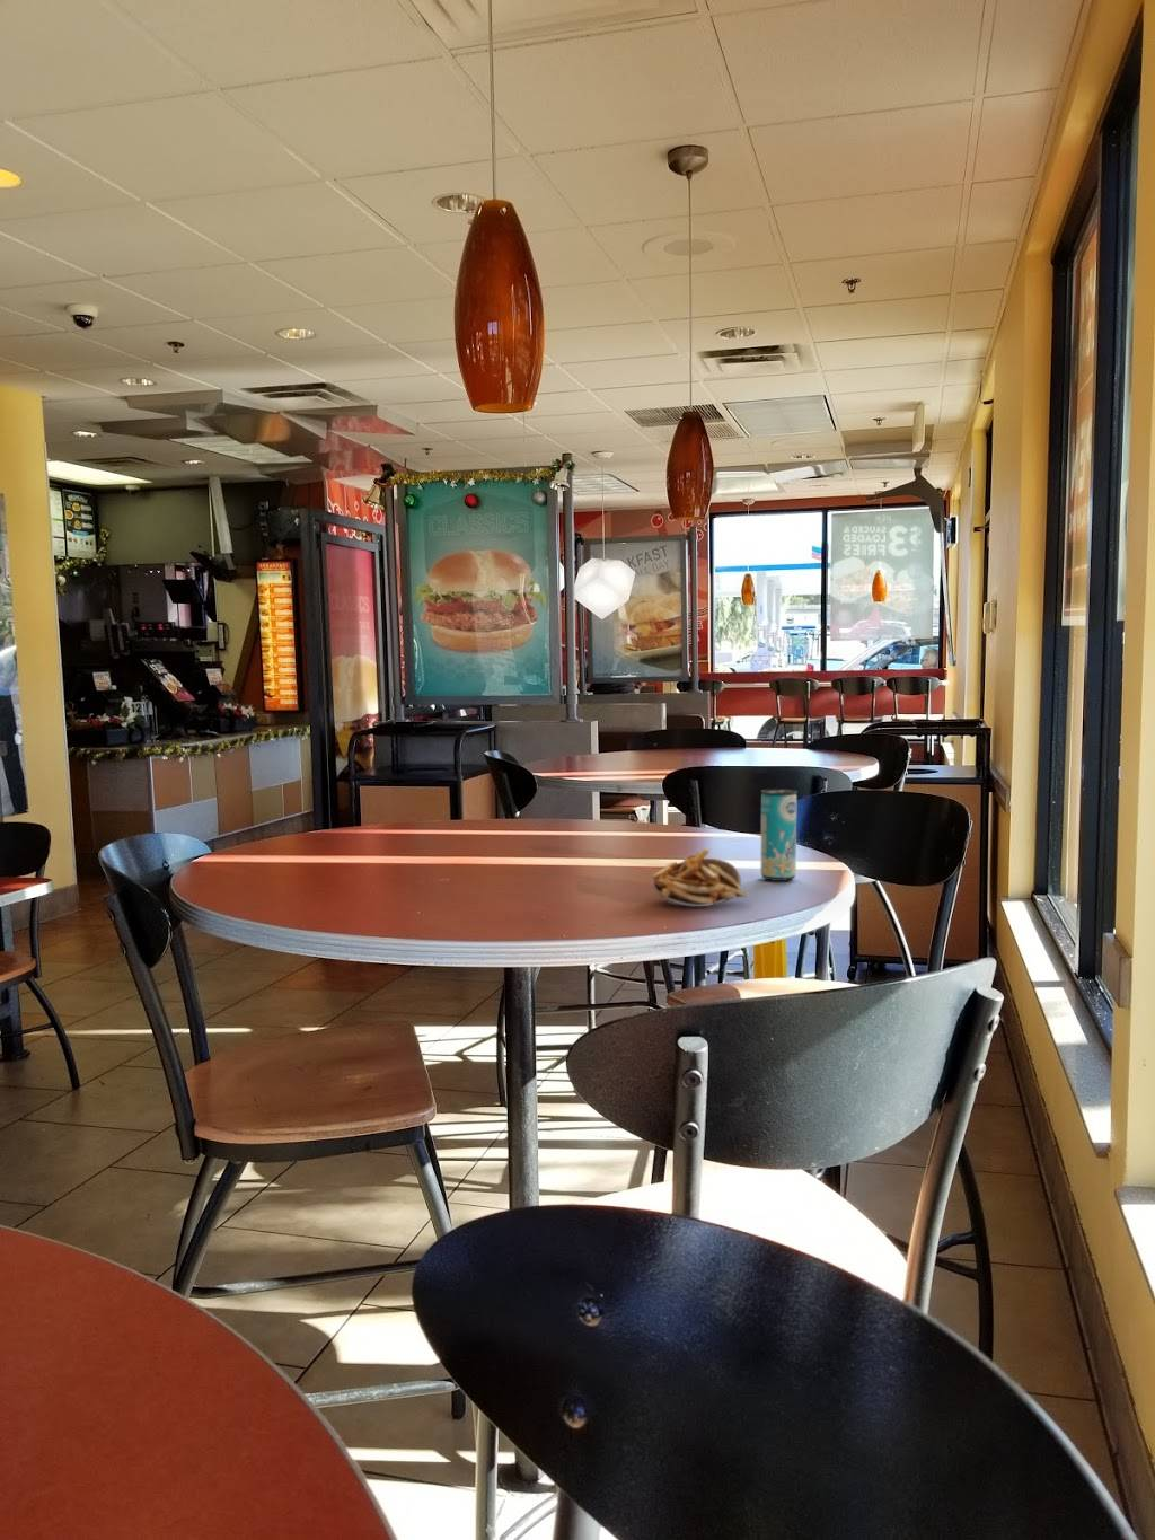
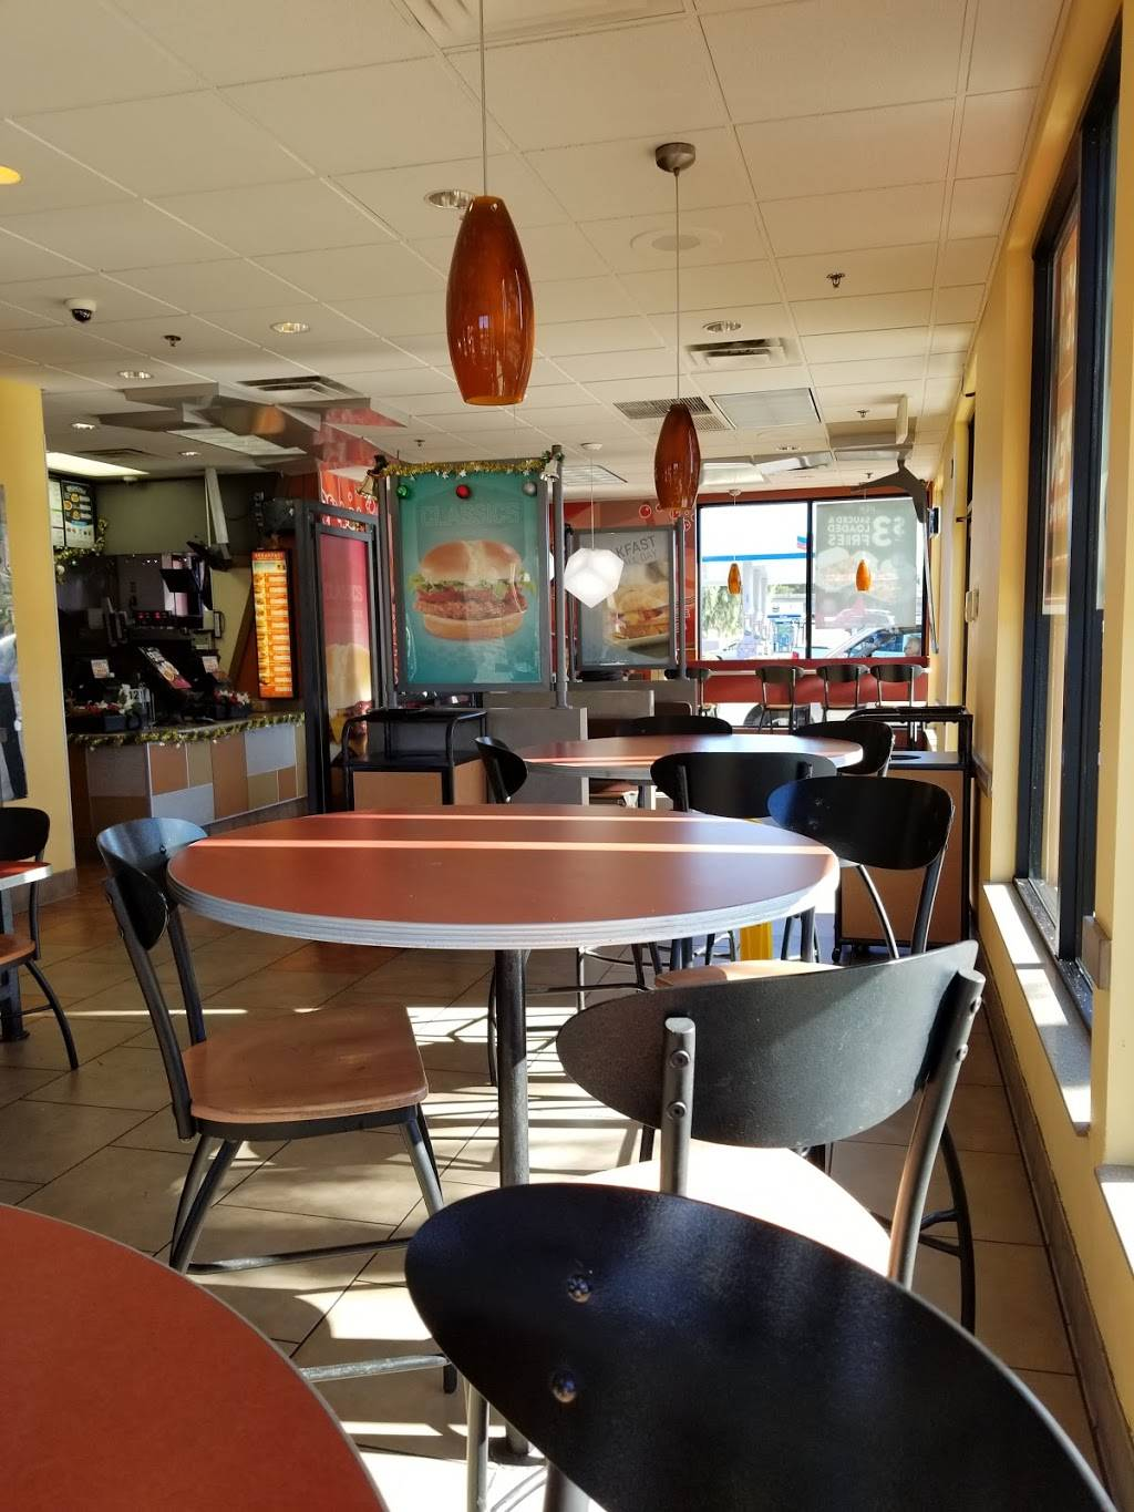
- beverage can (778, 834)
- french fries (702, 877)
